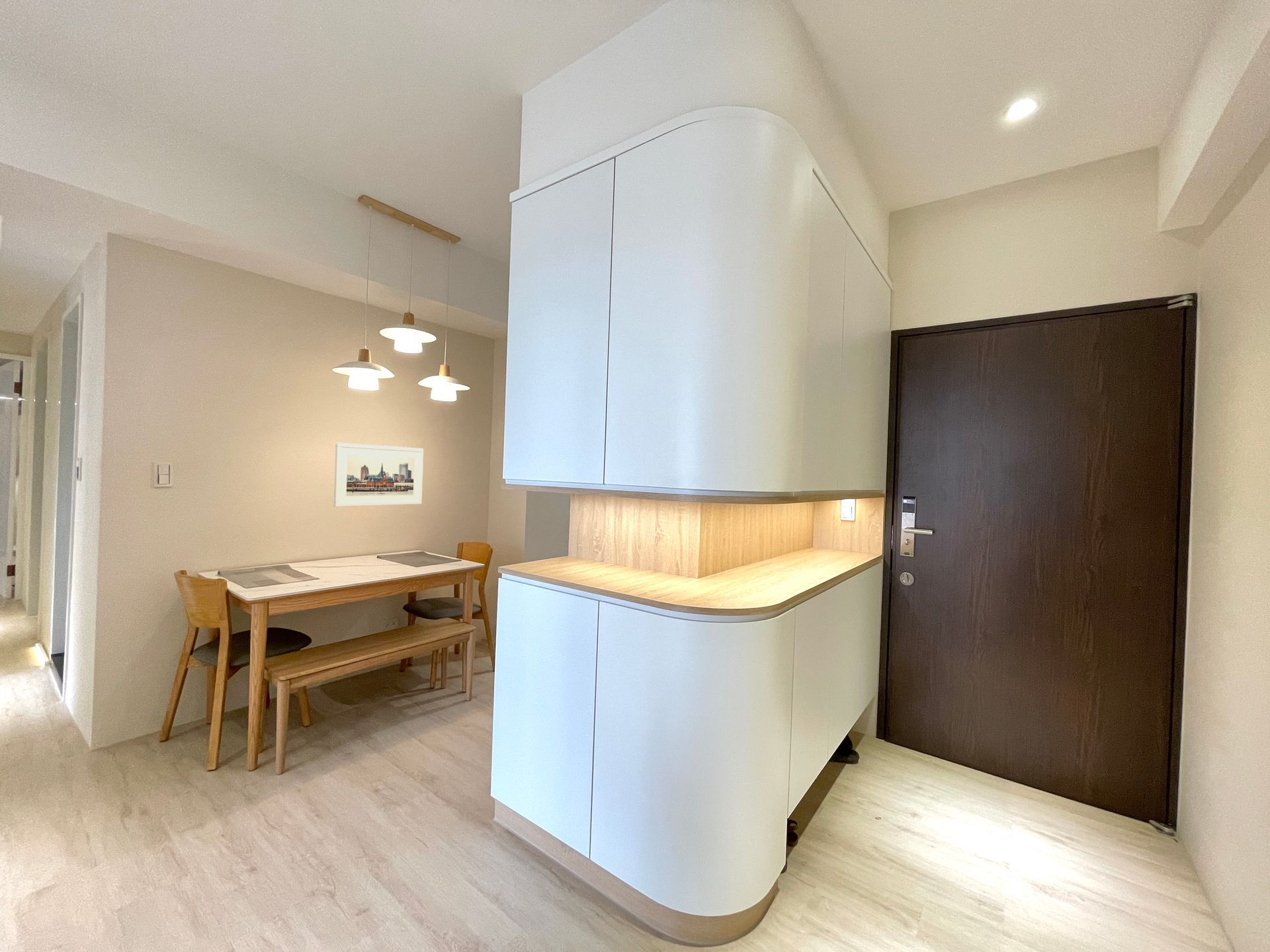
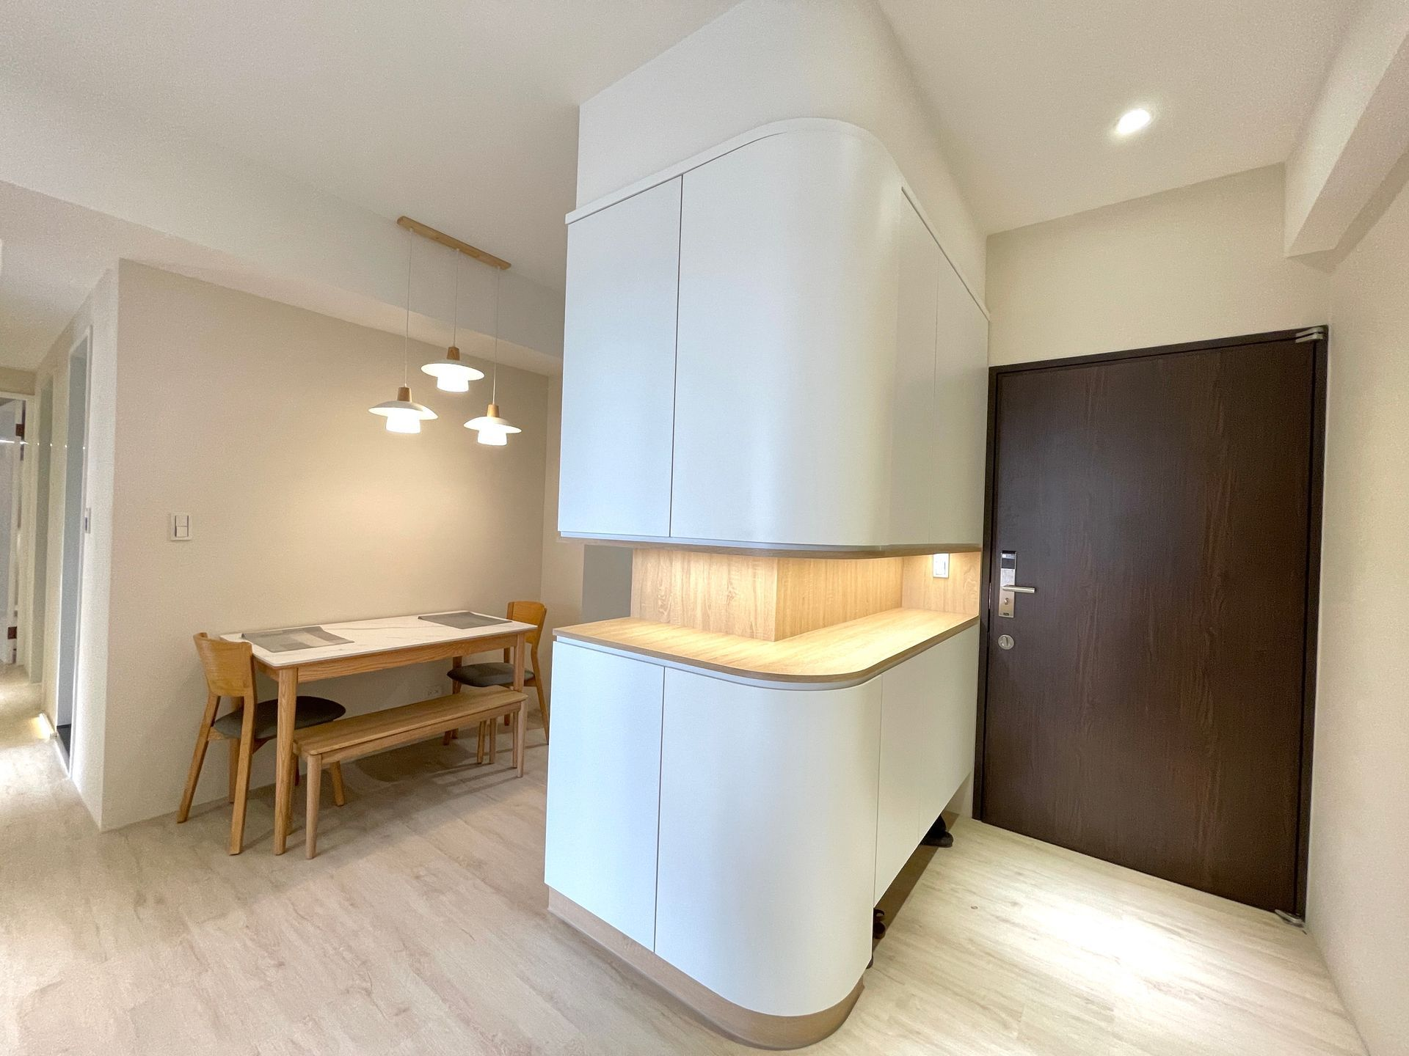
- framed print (382, 475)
